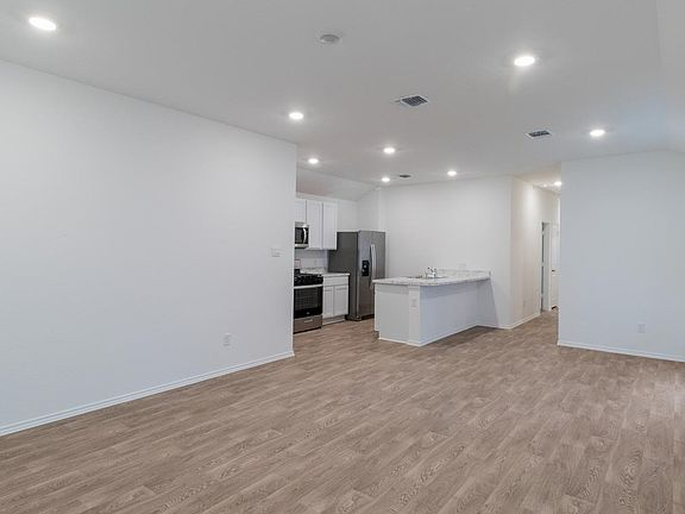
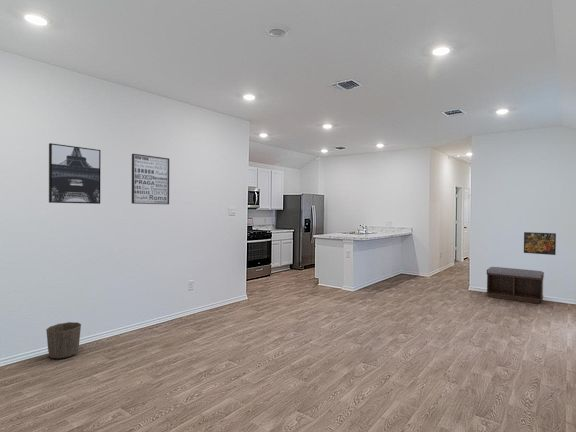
+ wall art (151, 180)
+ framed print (539, 243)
+ bench (514, 283)
+ waste basket (64, 340)
+ wall art (75, 175)
